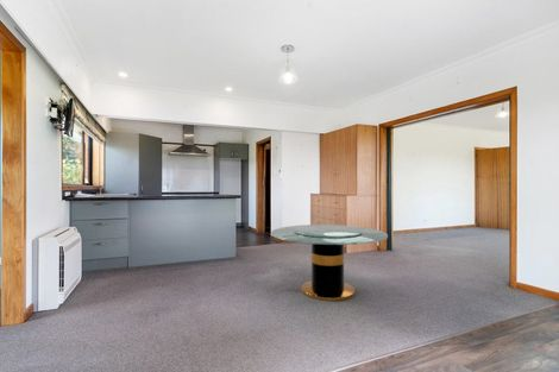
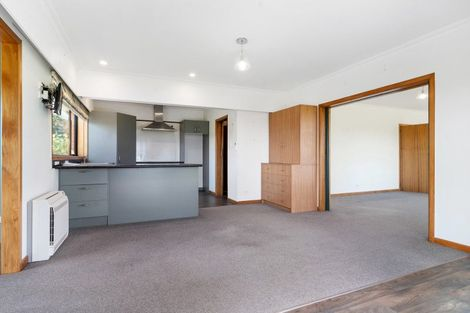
- dining table (327, 260)
